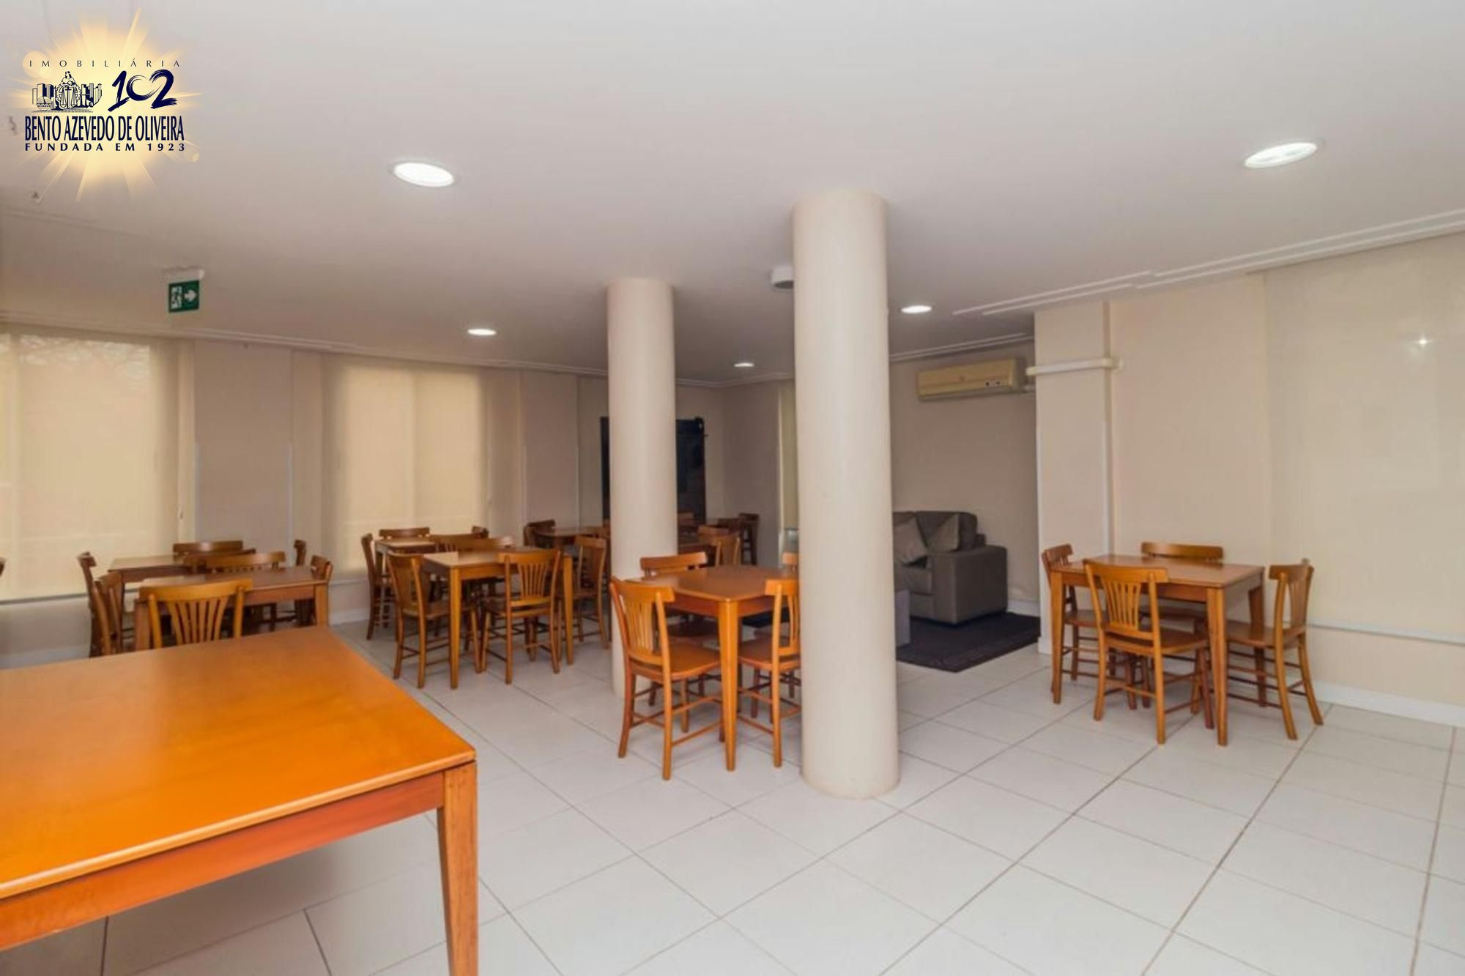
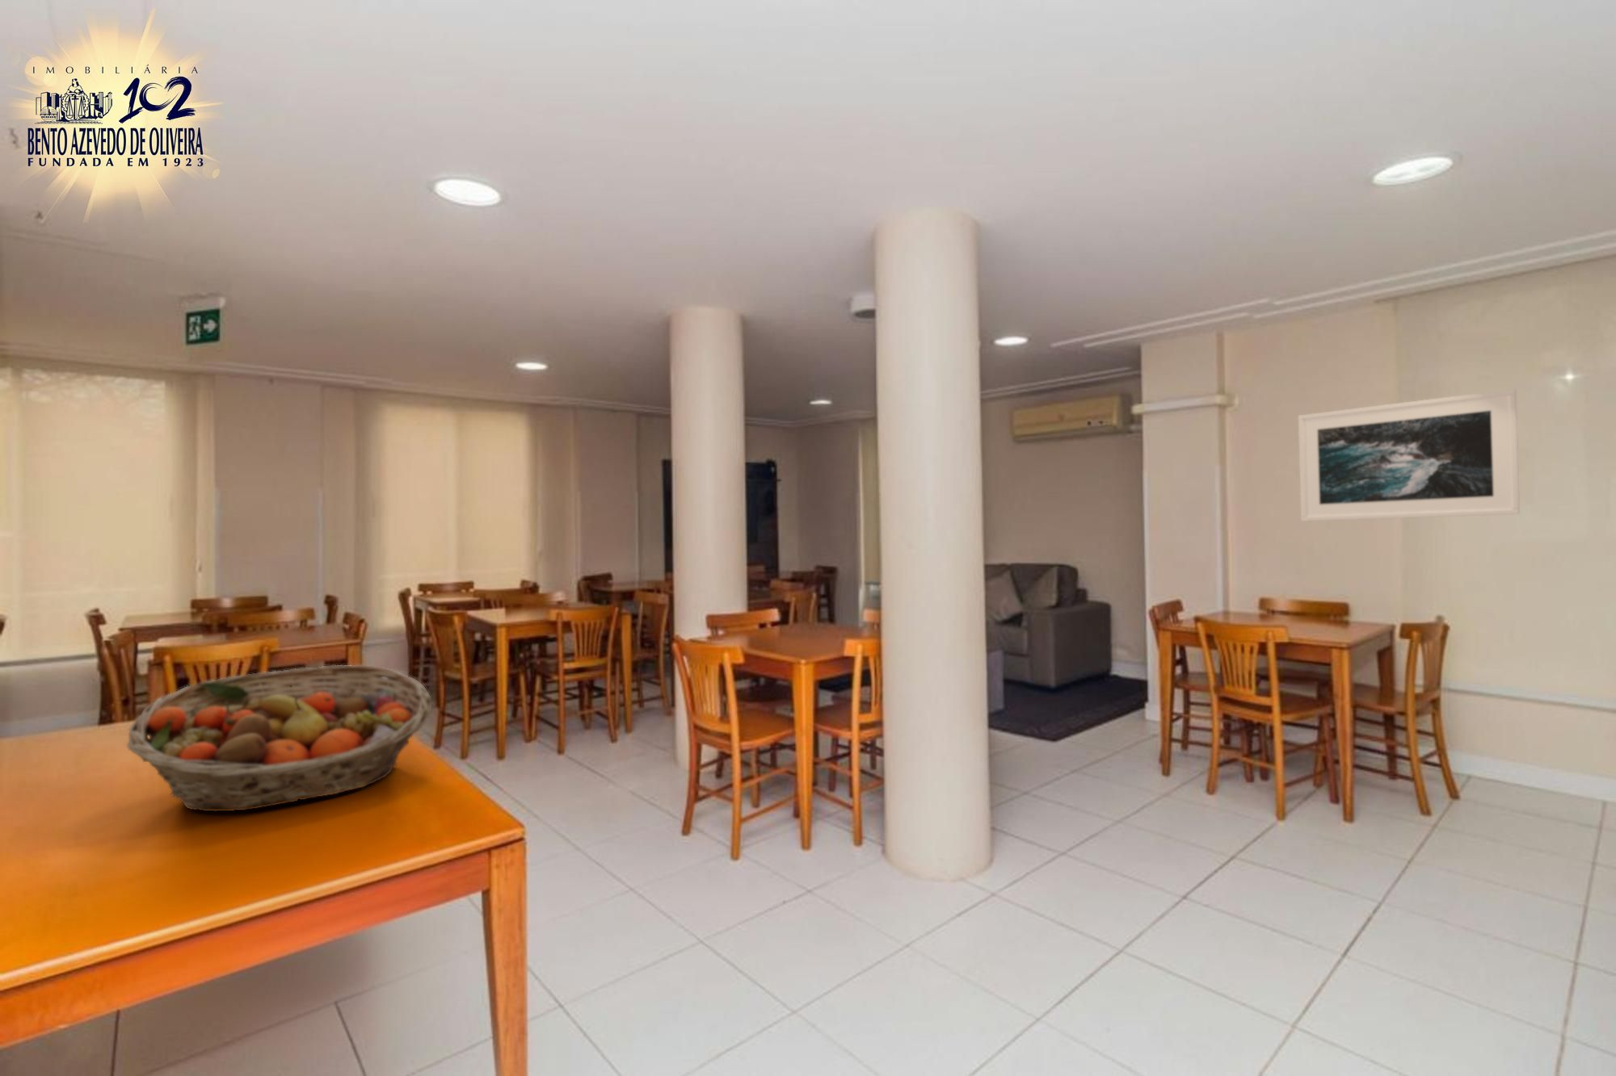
+ fruit basket (293, 730)
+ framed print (1400, 460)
